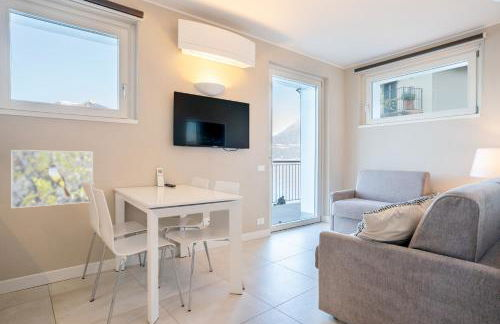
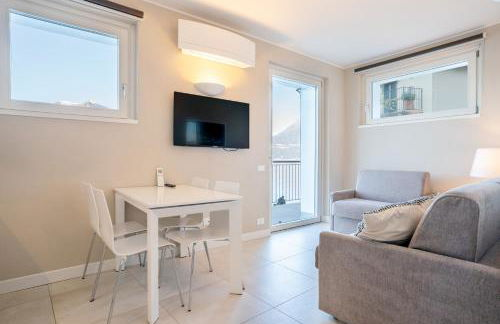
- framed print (54, 177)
